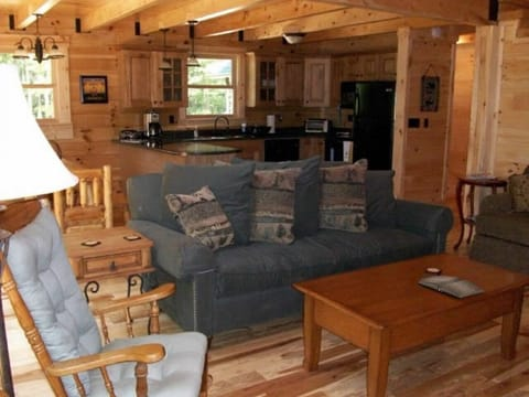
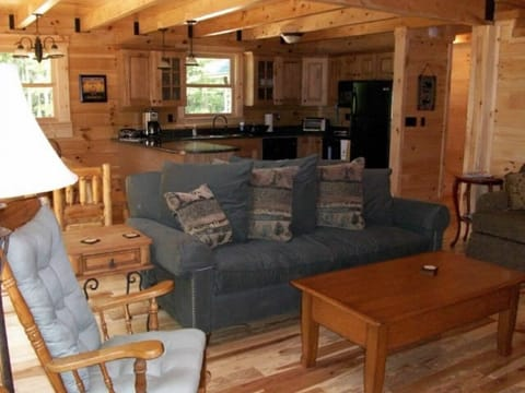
- hardback book (450, 285)
